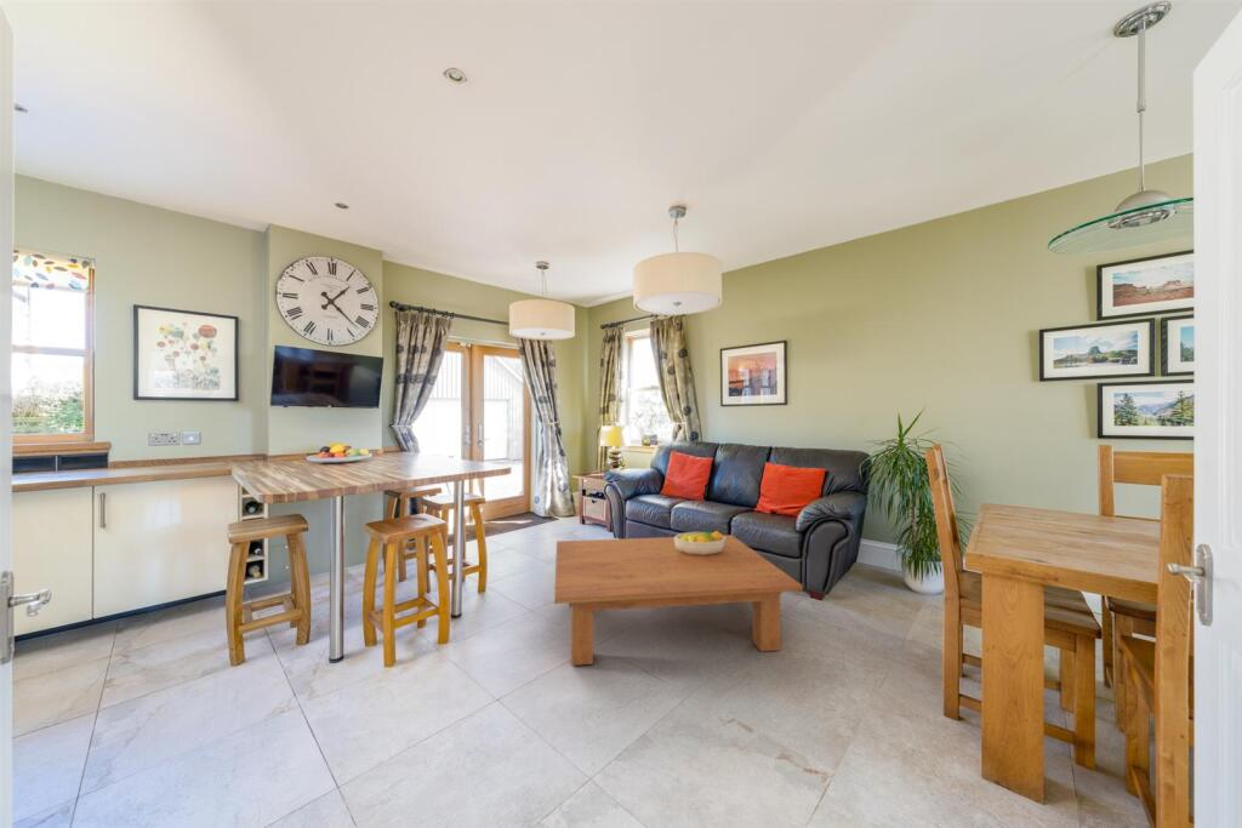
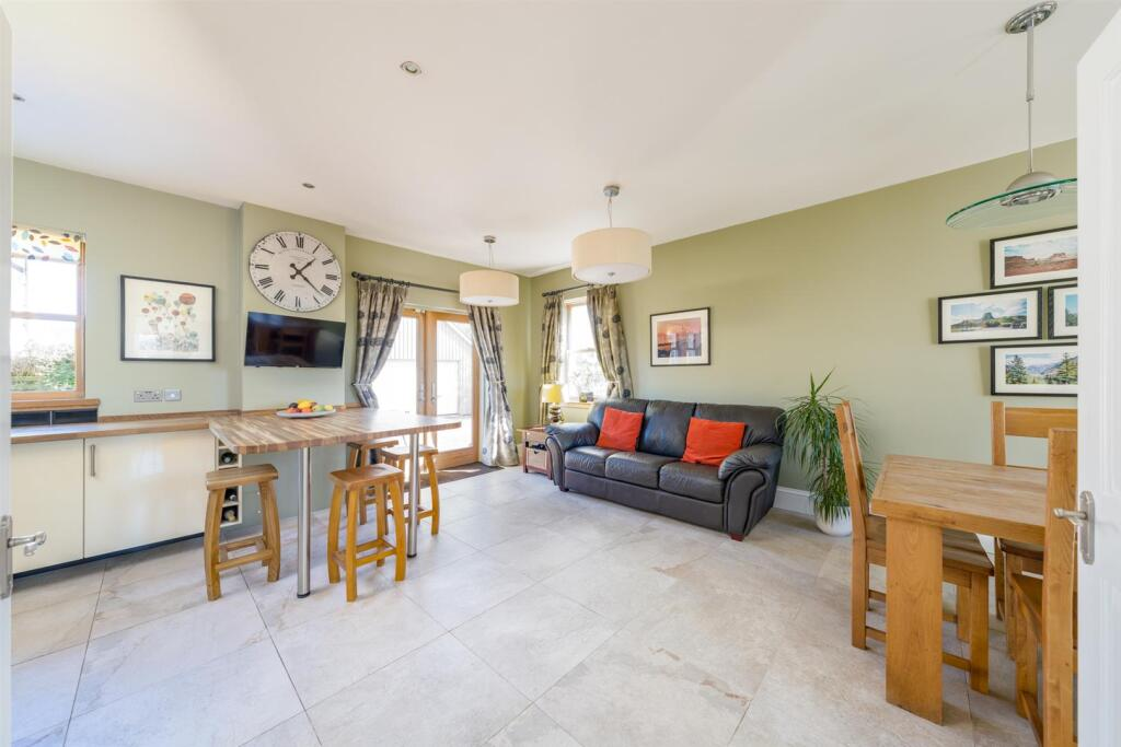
- coffee table (661, 590)
- fruit bowl (700, 539)
